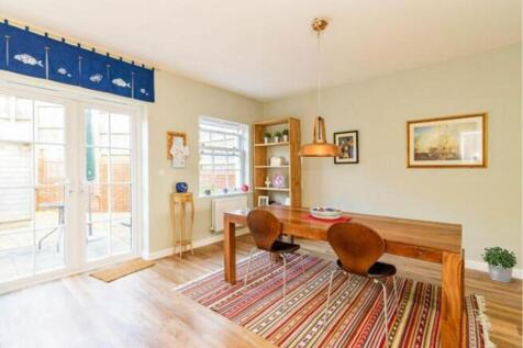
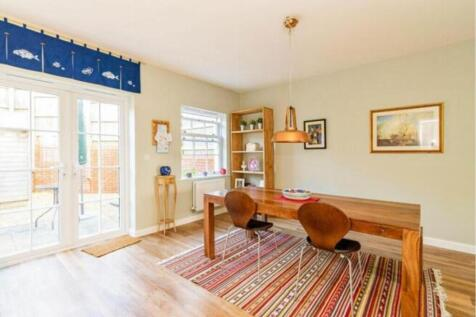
- potted plant (498, 262)
